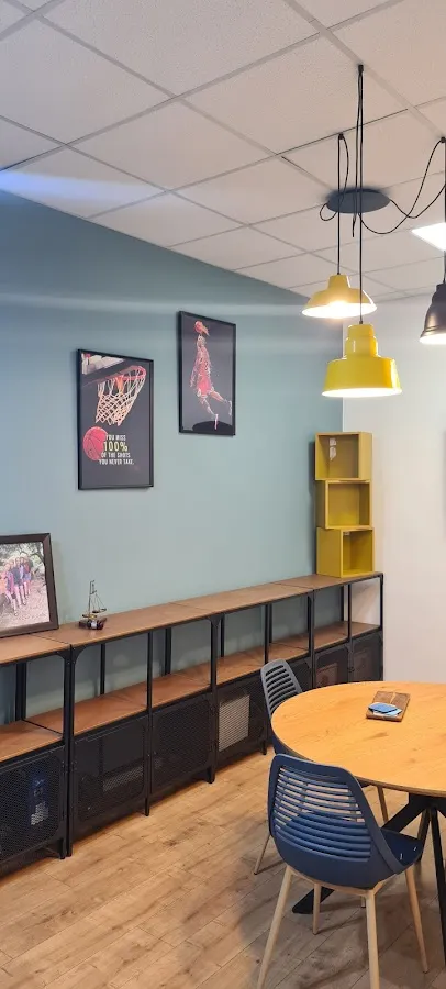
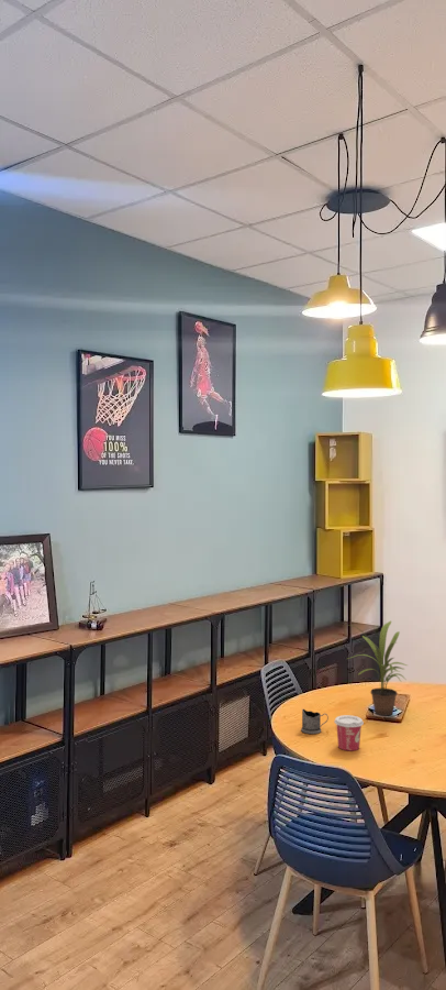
+ potted plant (382, 668)
+ tea glass holder (314, 719)
+ cup (348, 733)
